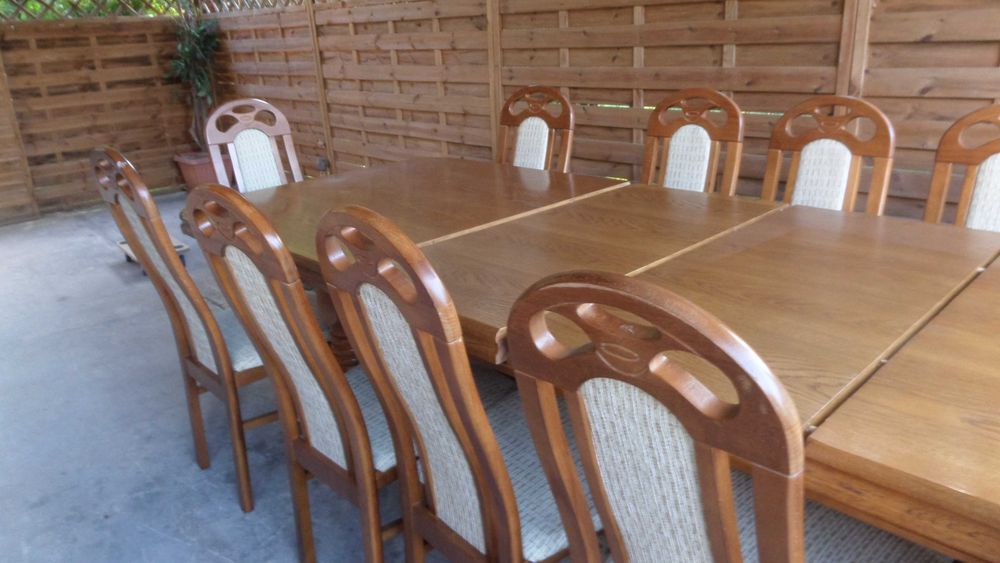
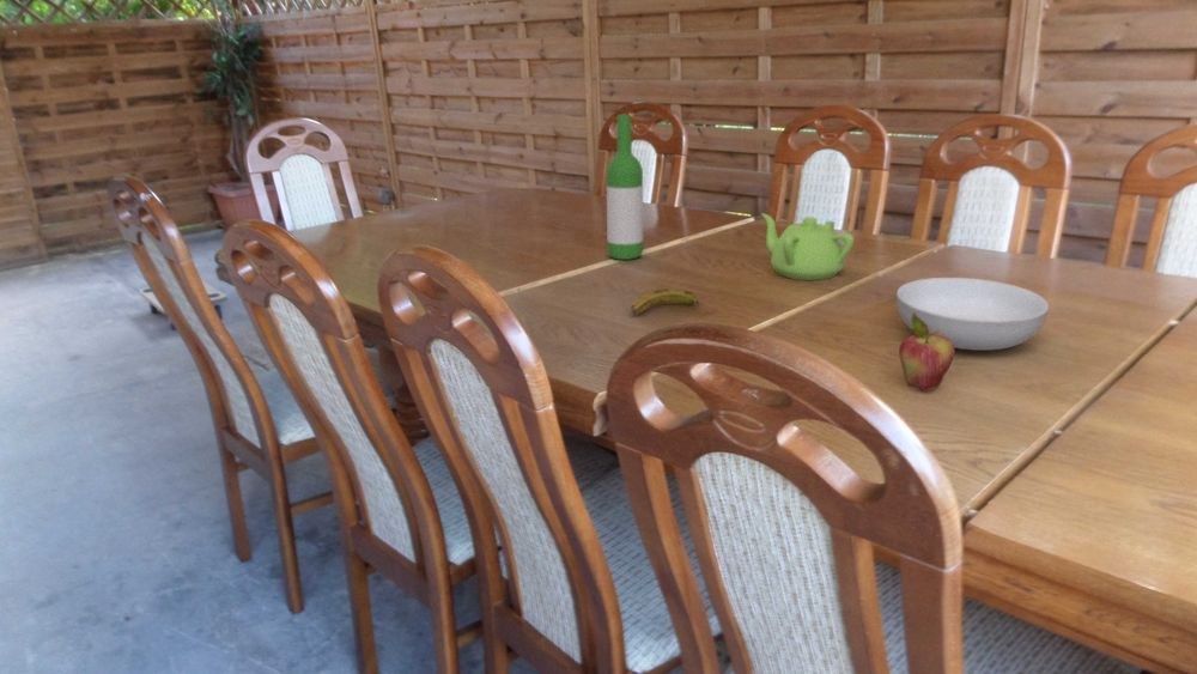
+ teapot (804, 244)
+ serving bowl (967, 318)
+ wine bottle (624, 187)
+ fruit (925, 351)
+ banana (662, 302)
